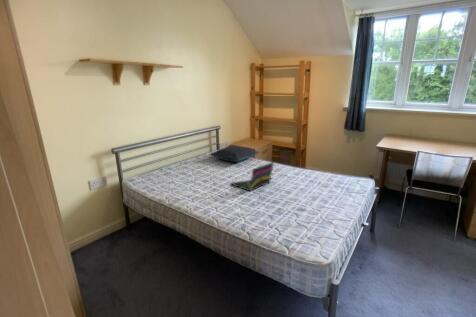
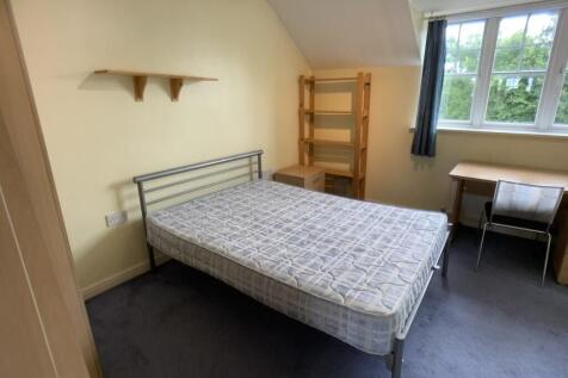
- laptop (252, 174)
- pillow (234, 153)
